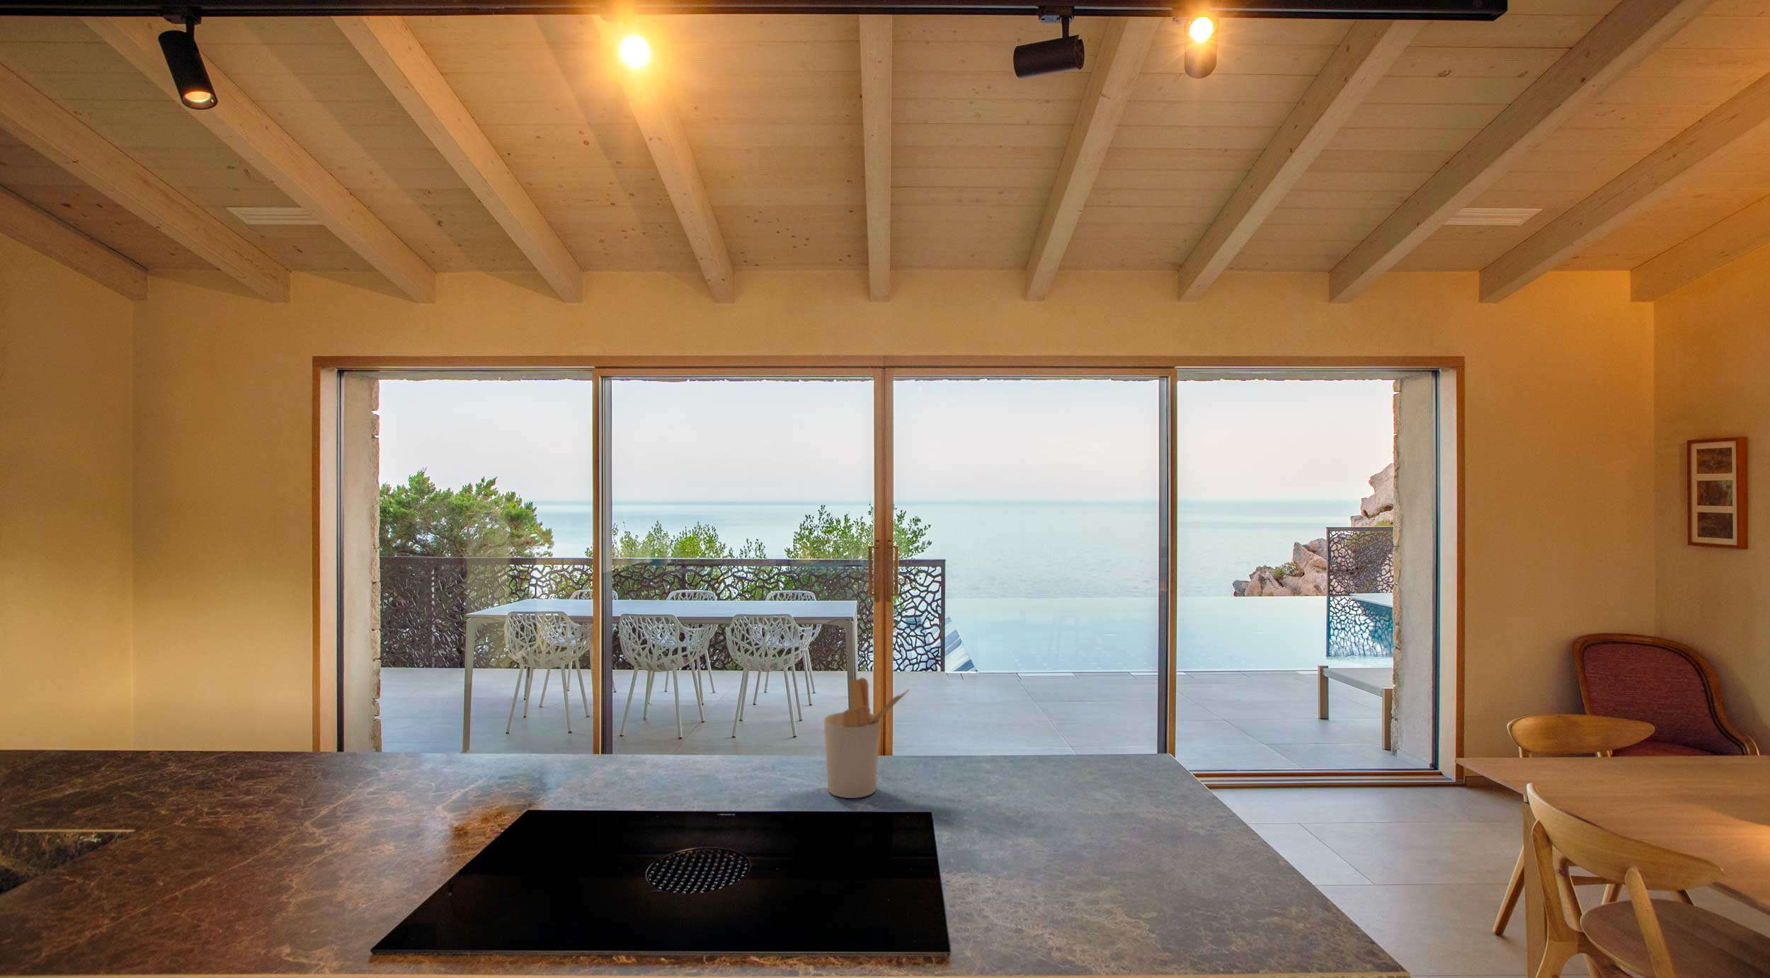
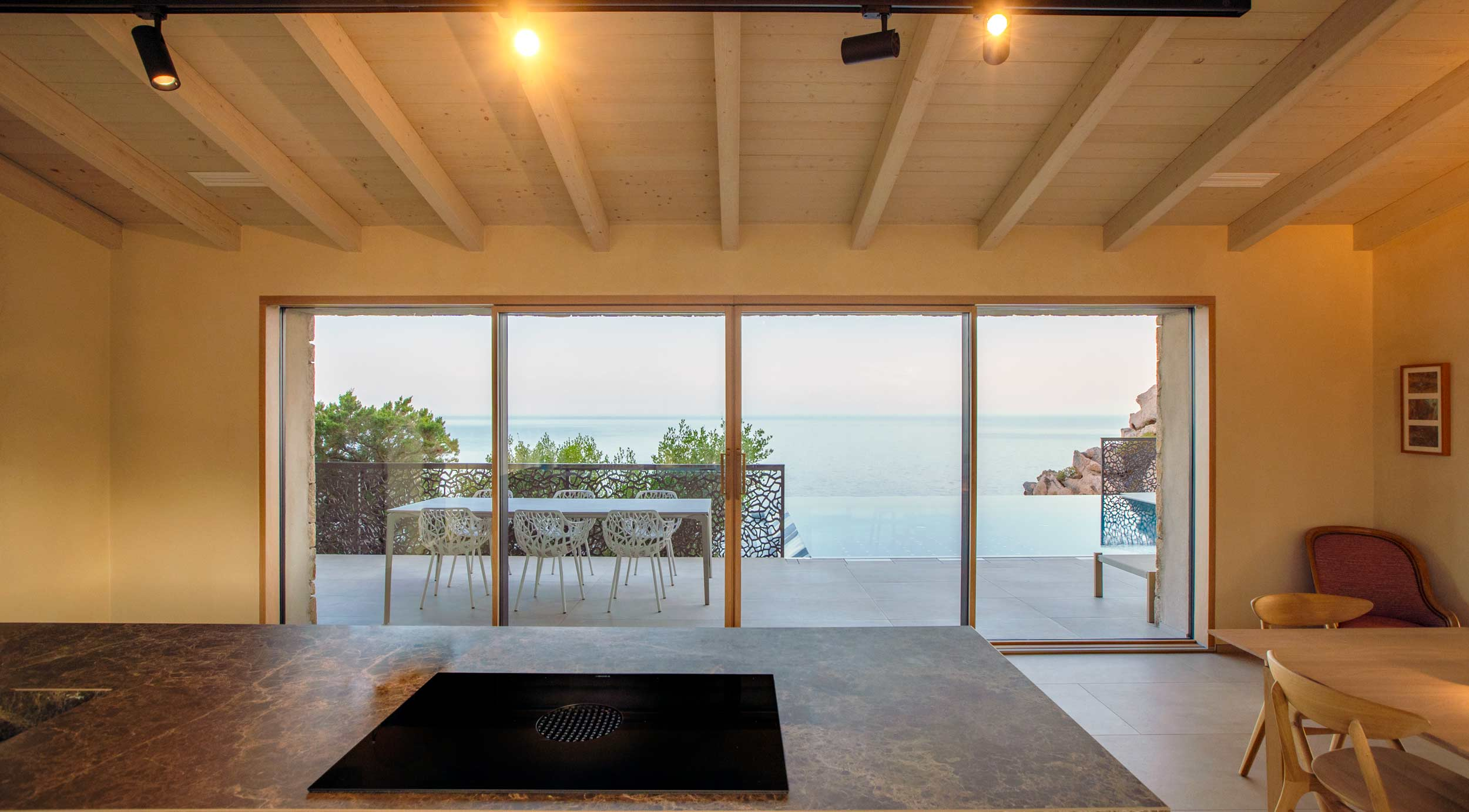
- utensil holder (866, 737)
